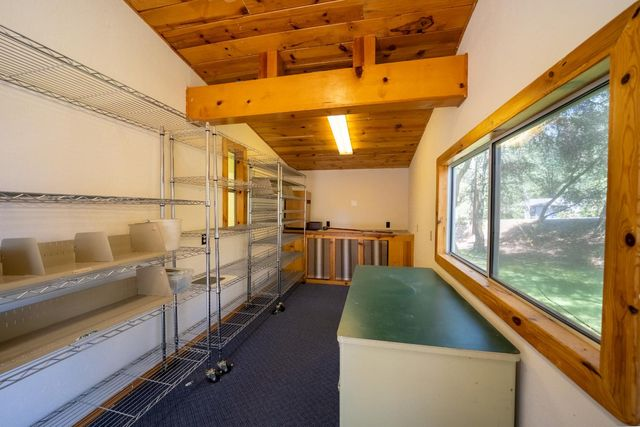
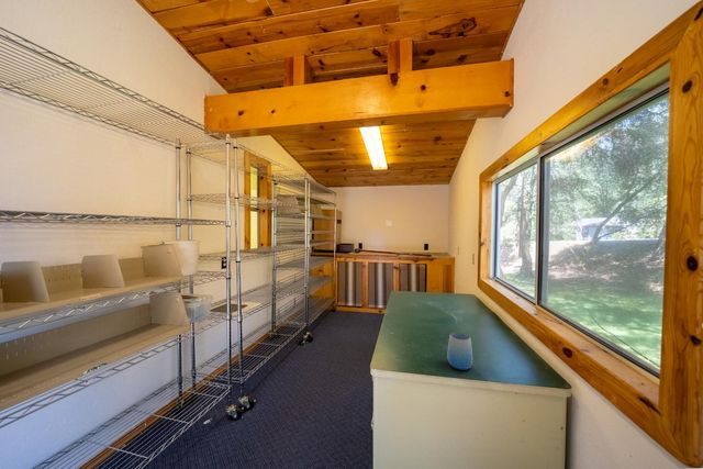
+ cup (459, 350)
